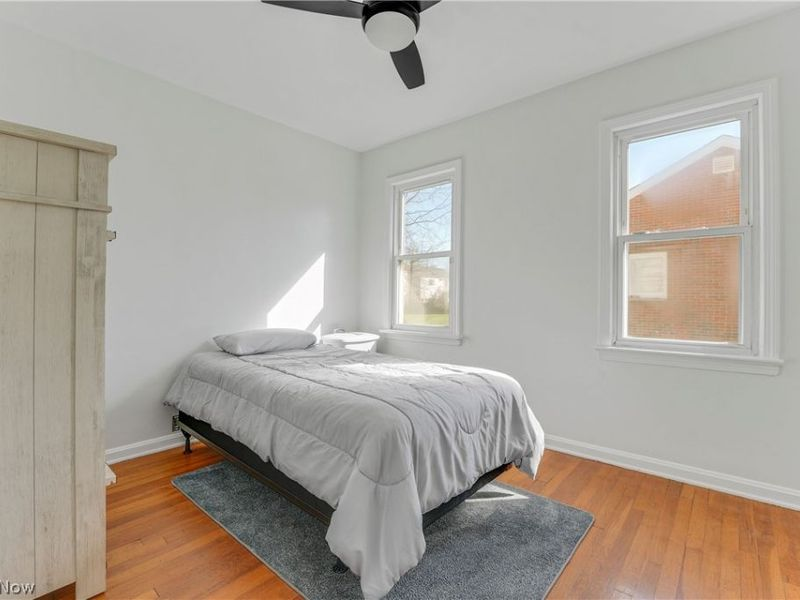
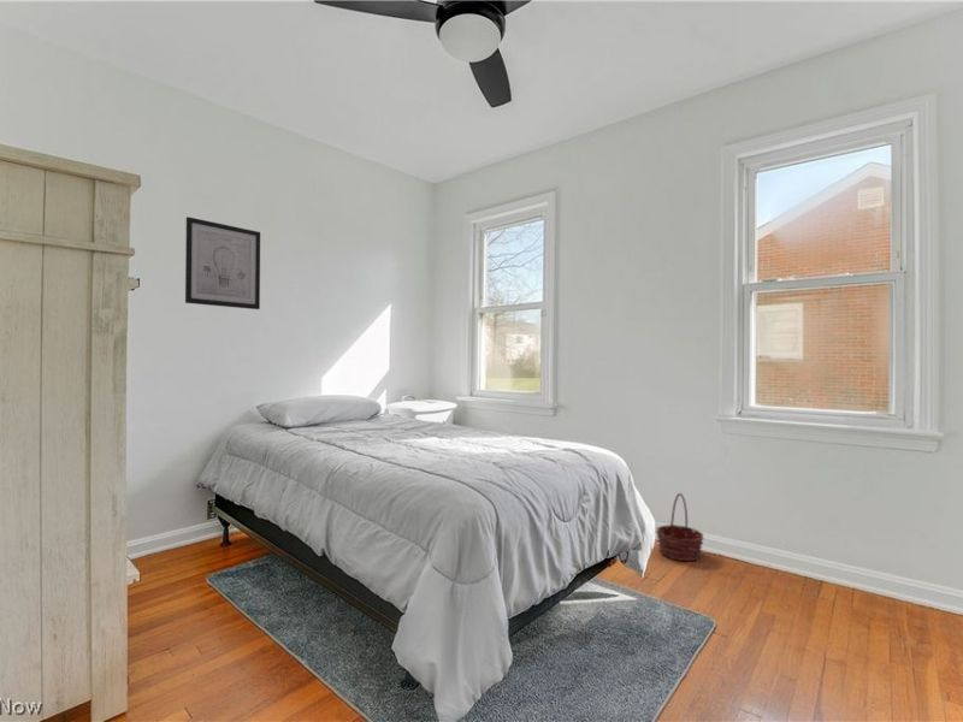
+ basket (679, 526)
+ wall art (224, 265)
